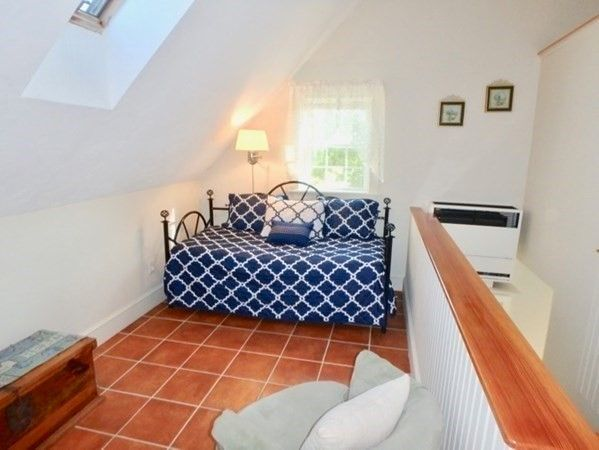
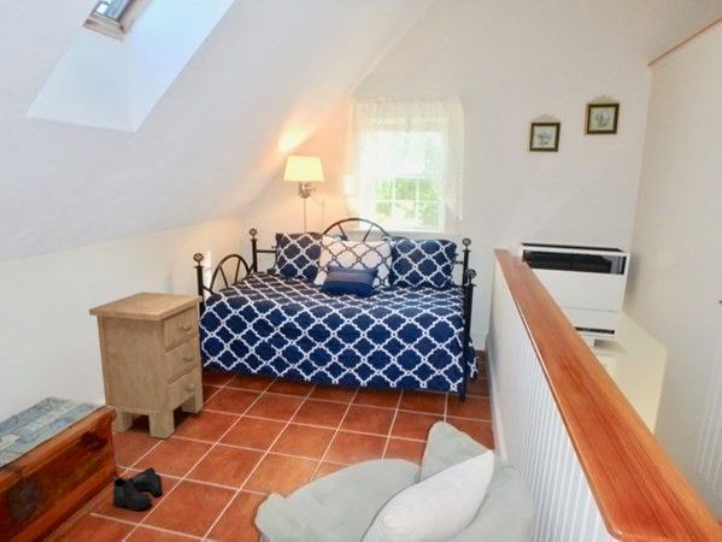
+ boots (141, 481)
+ nightstand (157, 361)
